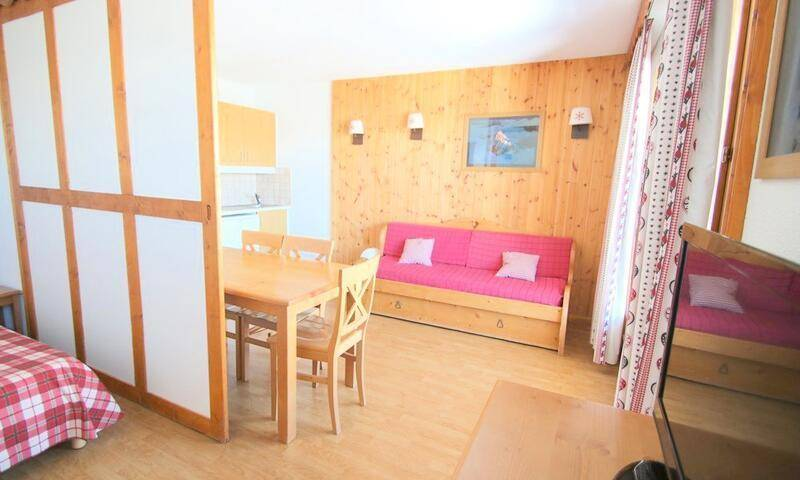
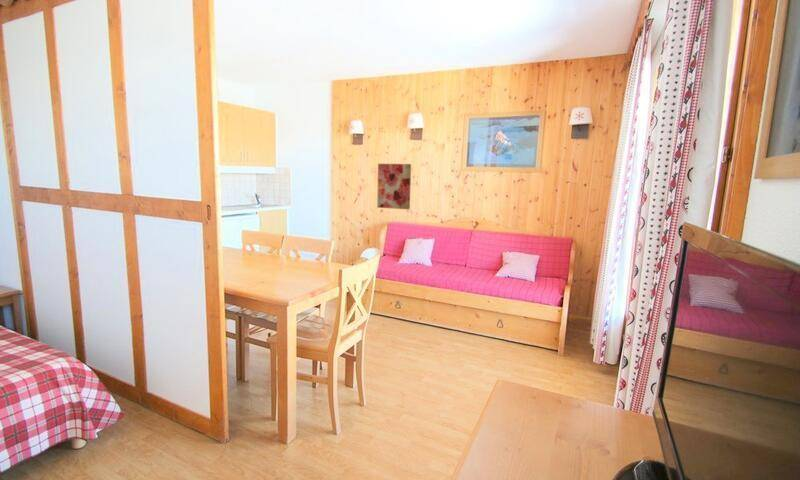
+ wall art (393, 186)
